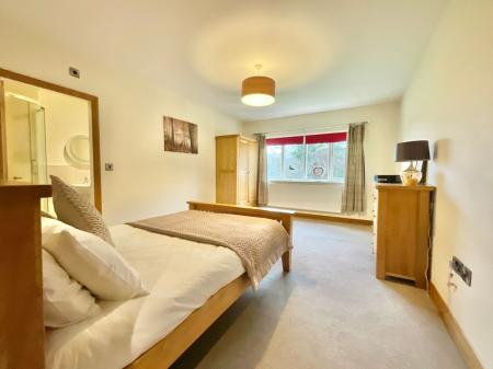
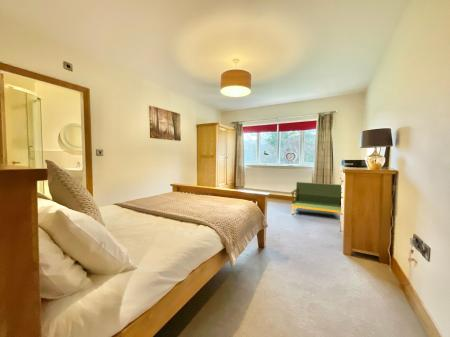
+ loveseat (317, 199)
